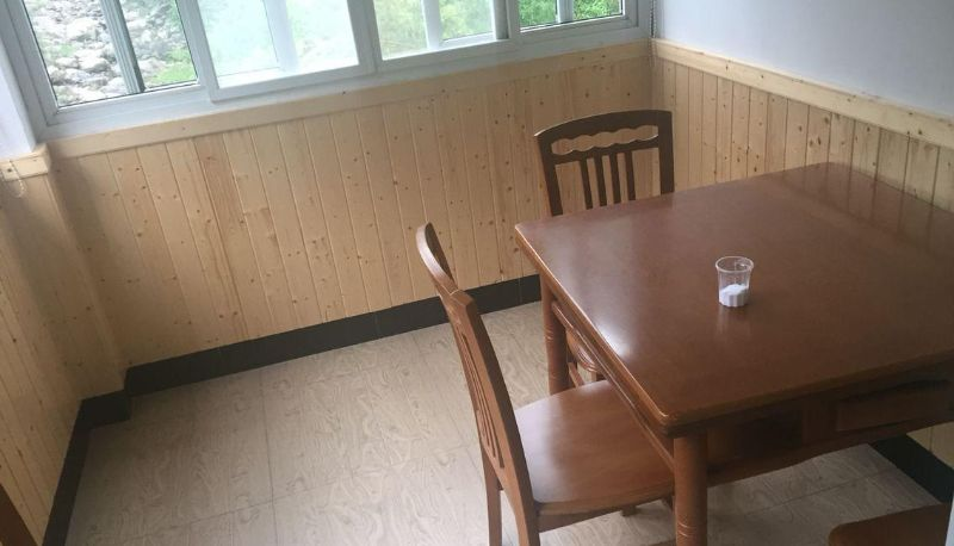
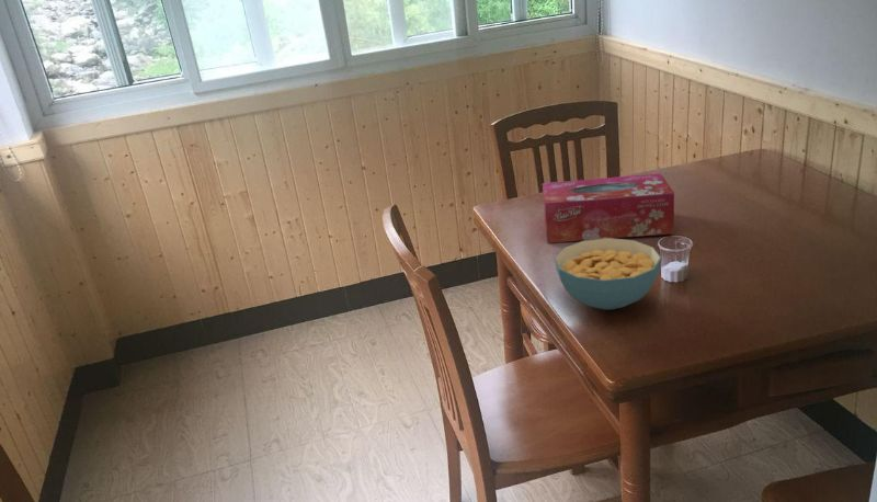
+ tissue box (605, 207)
+ cereal bowl (606, 281)
